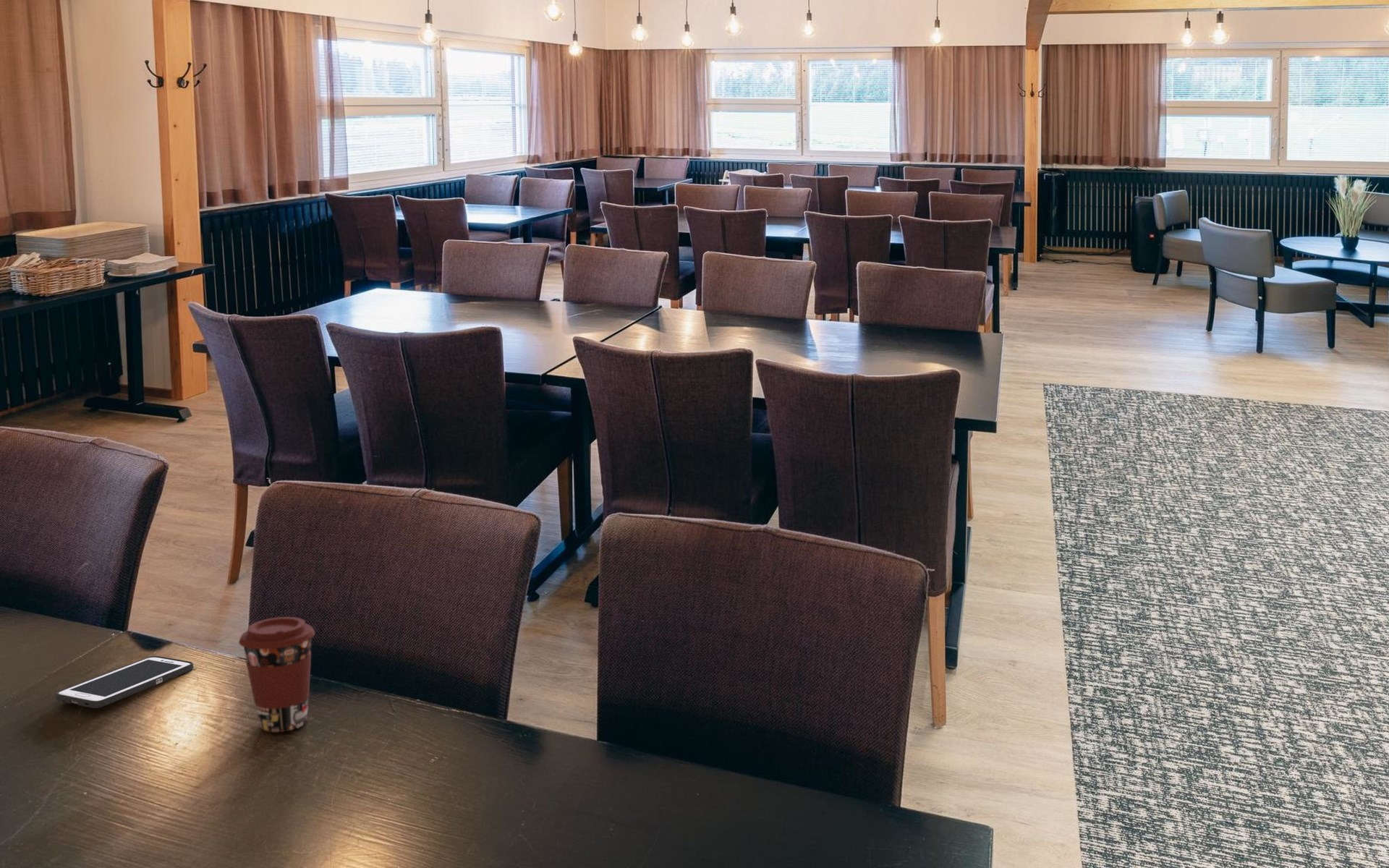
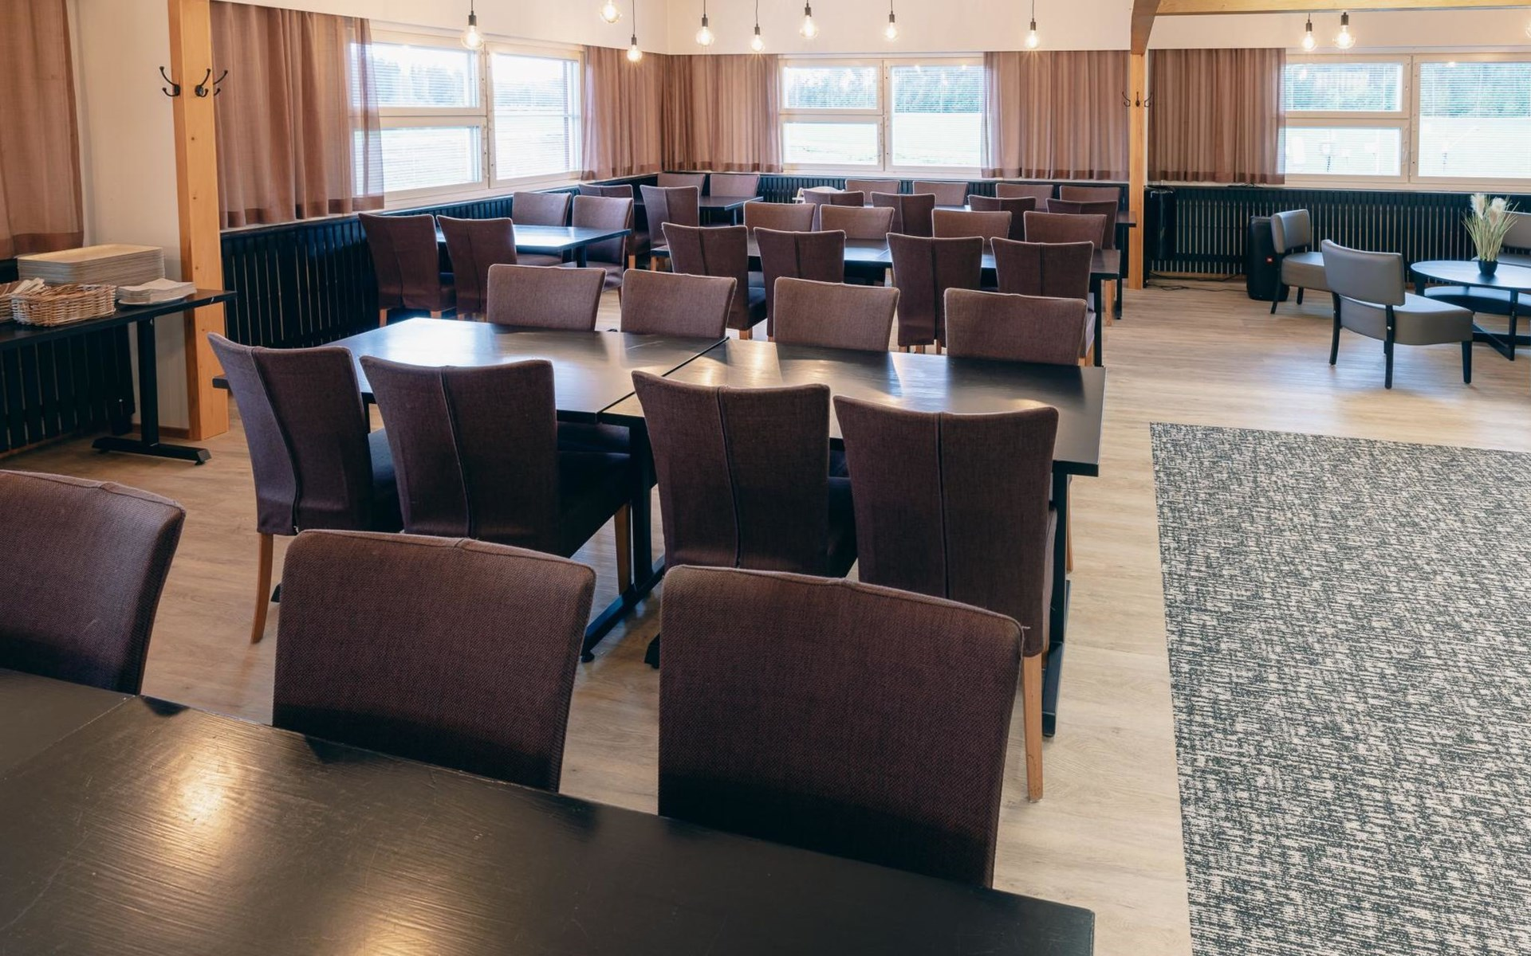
- cell phone (127, 681)
- coffee cup (280, 674)
